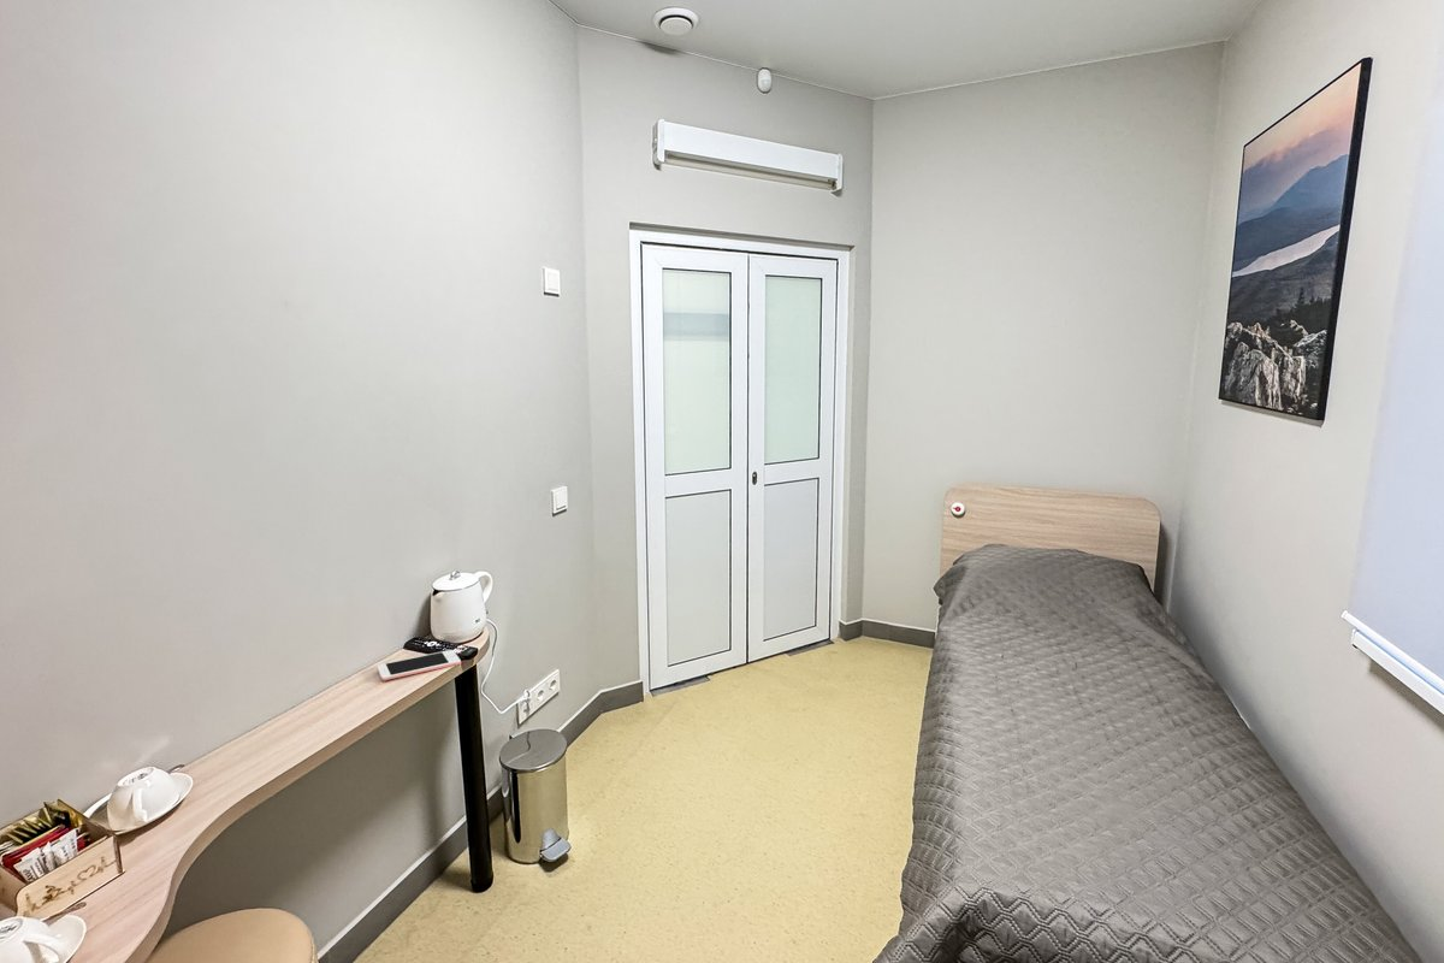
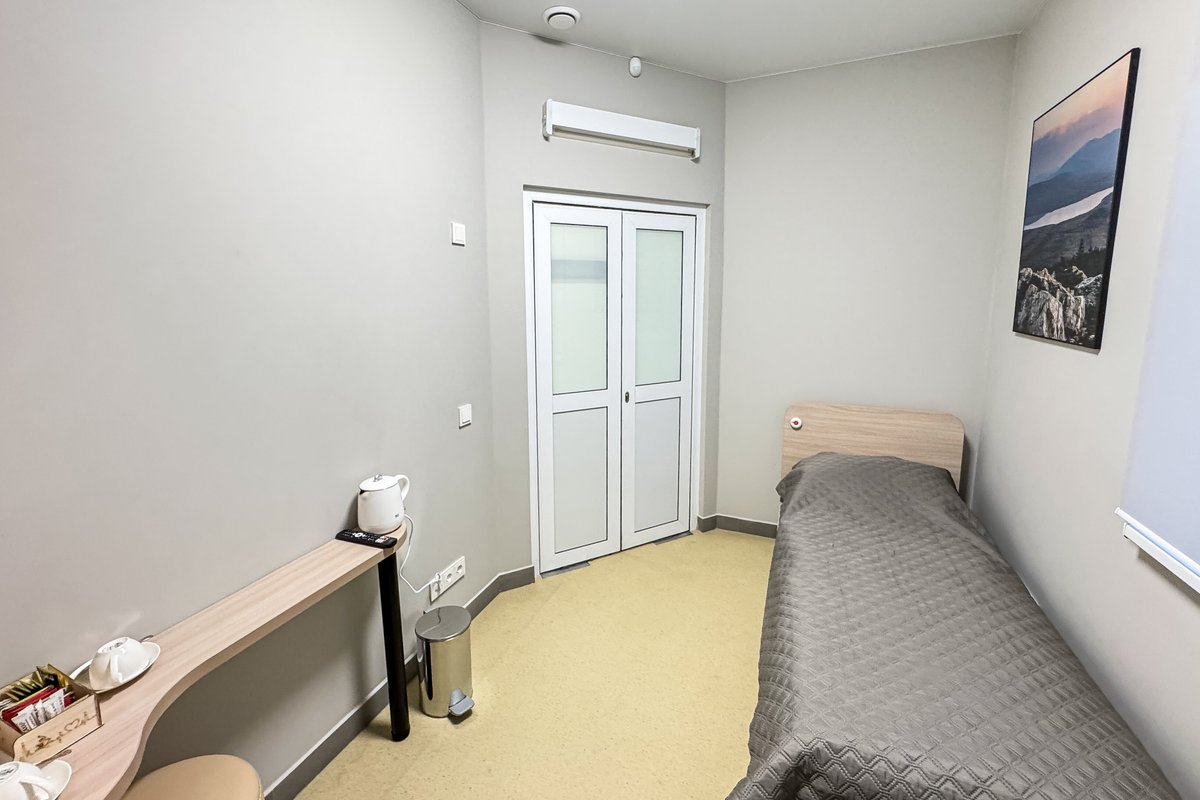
- cell phone (419, 664)
